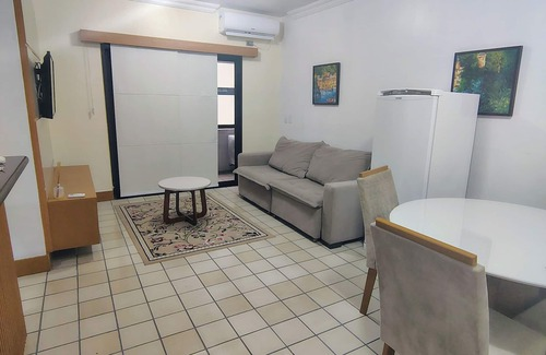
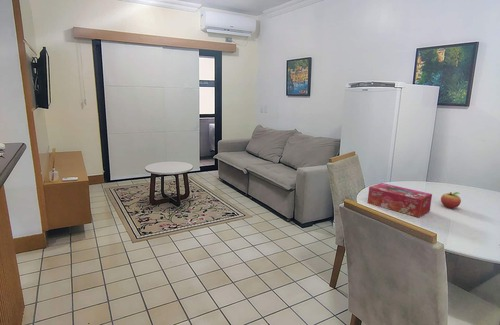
+ tissue box (398, 198)
+ fruit (450, 199)
